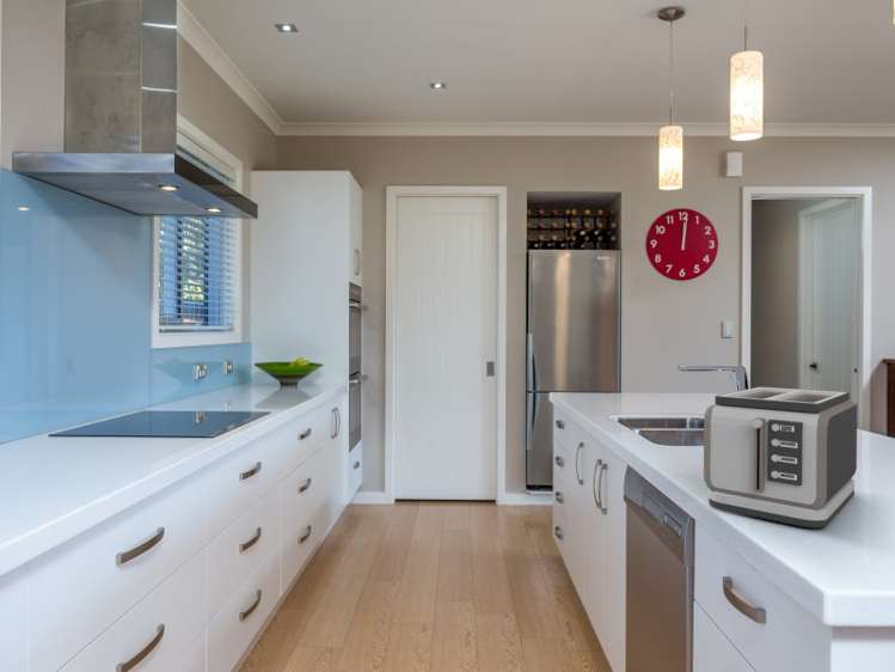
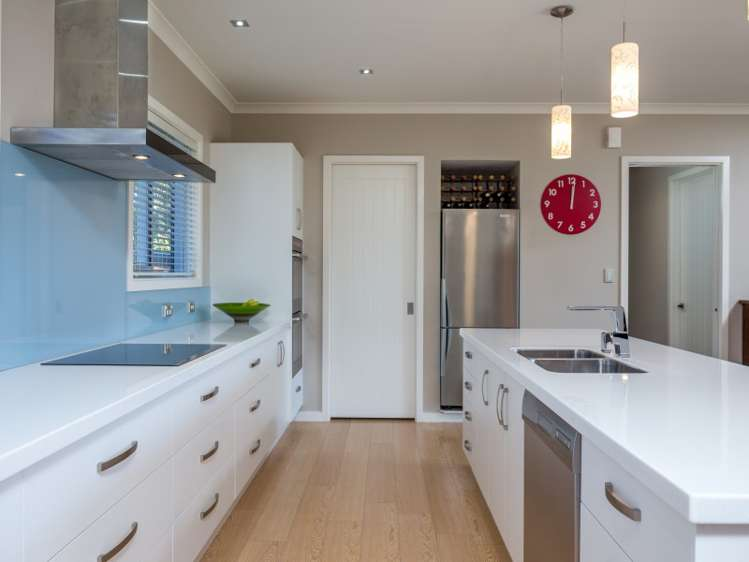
- toaster (781, 447)
